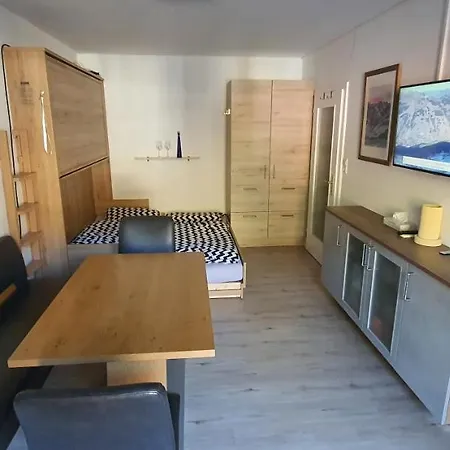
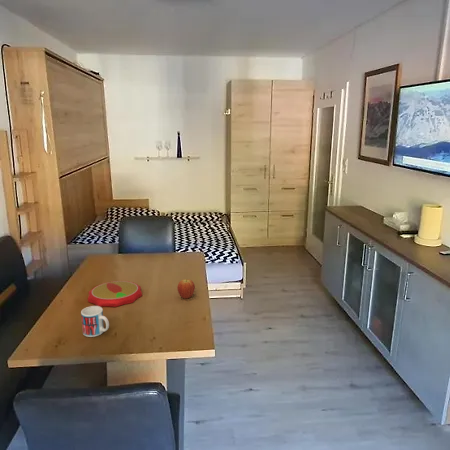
+ fruit (186, 287)
+ plate (115, 291)
+ mug (96, 321)
